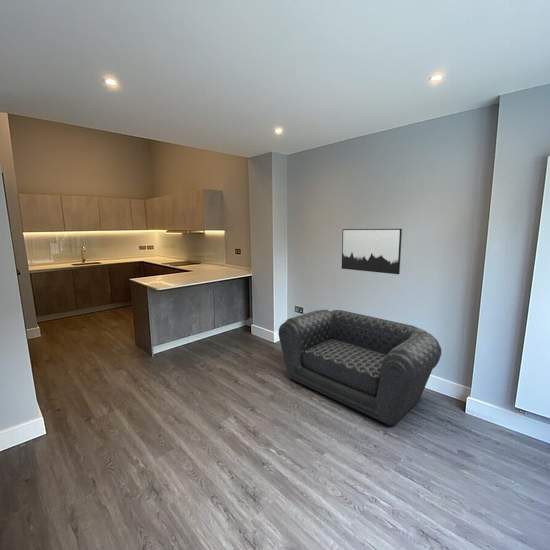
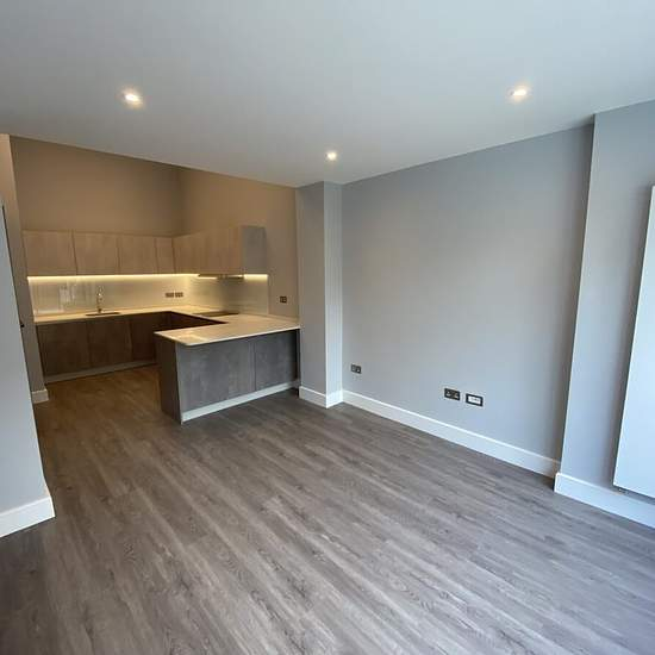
- wall art (369, 250)
- sofa (356, 354)
